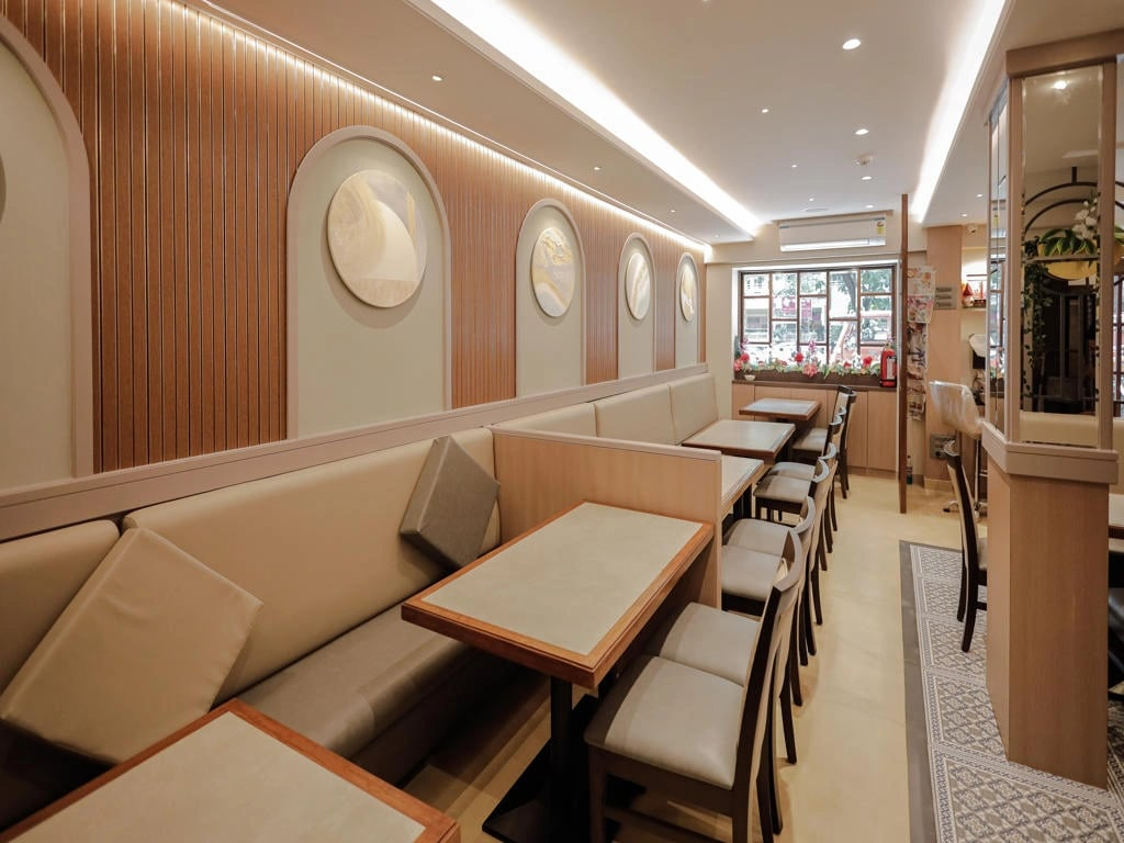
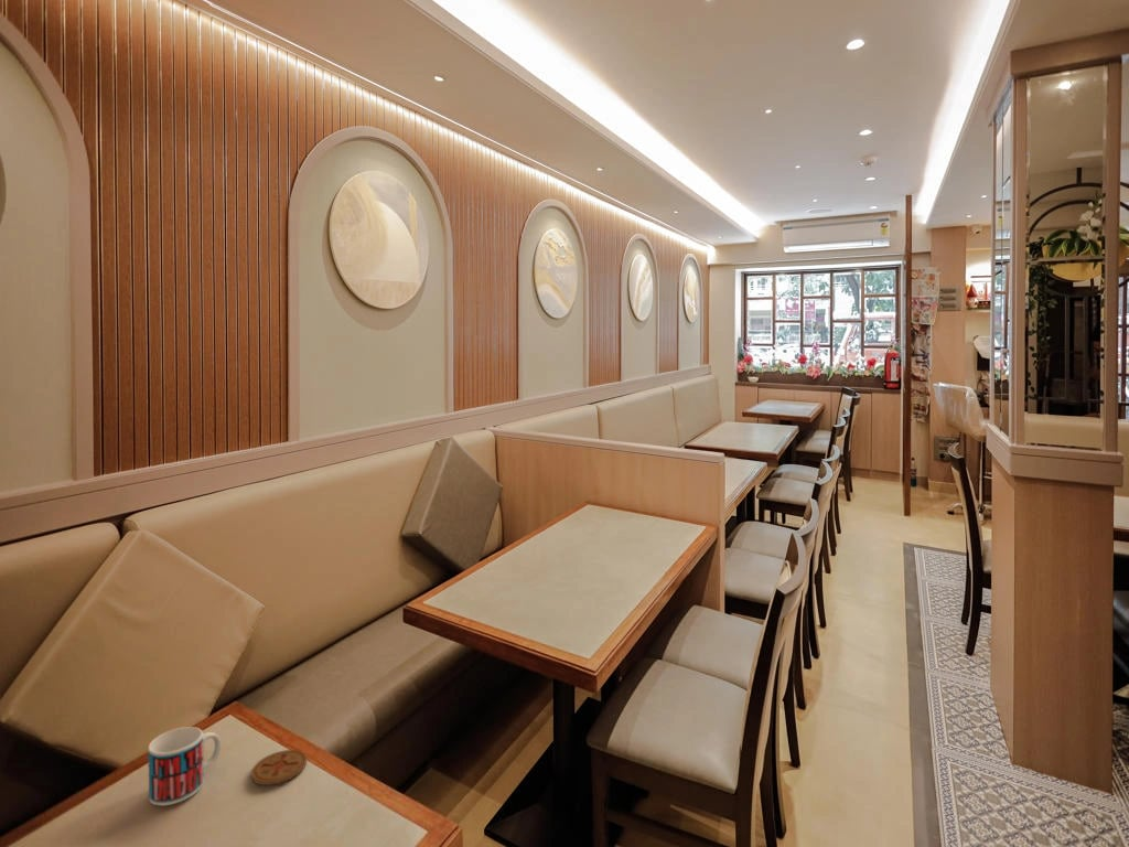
+ mug (183, 759)
+ coaster (279, 766)
